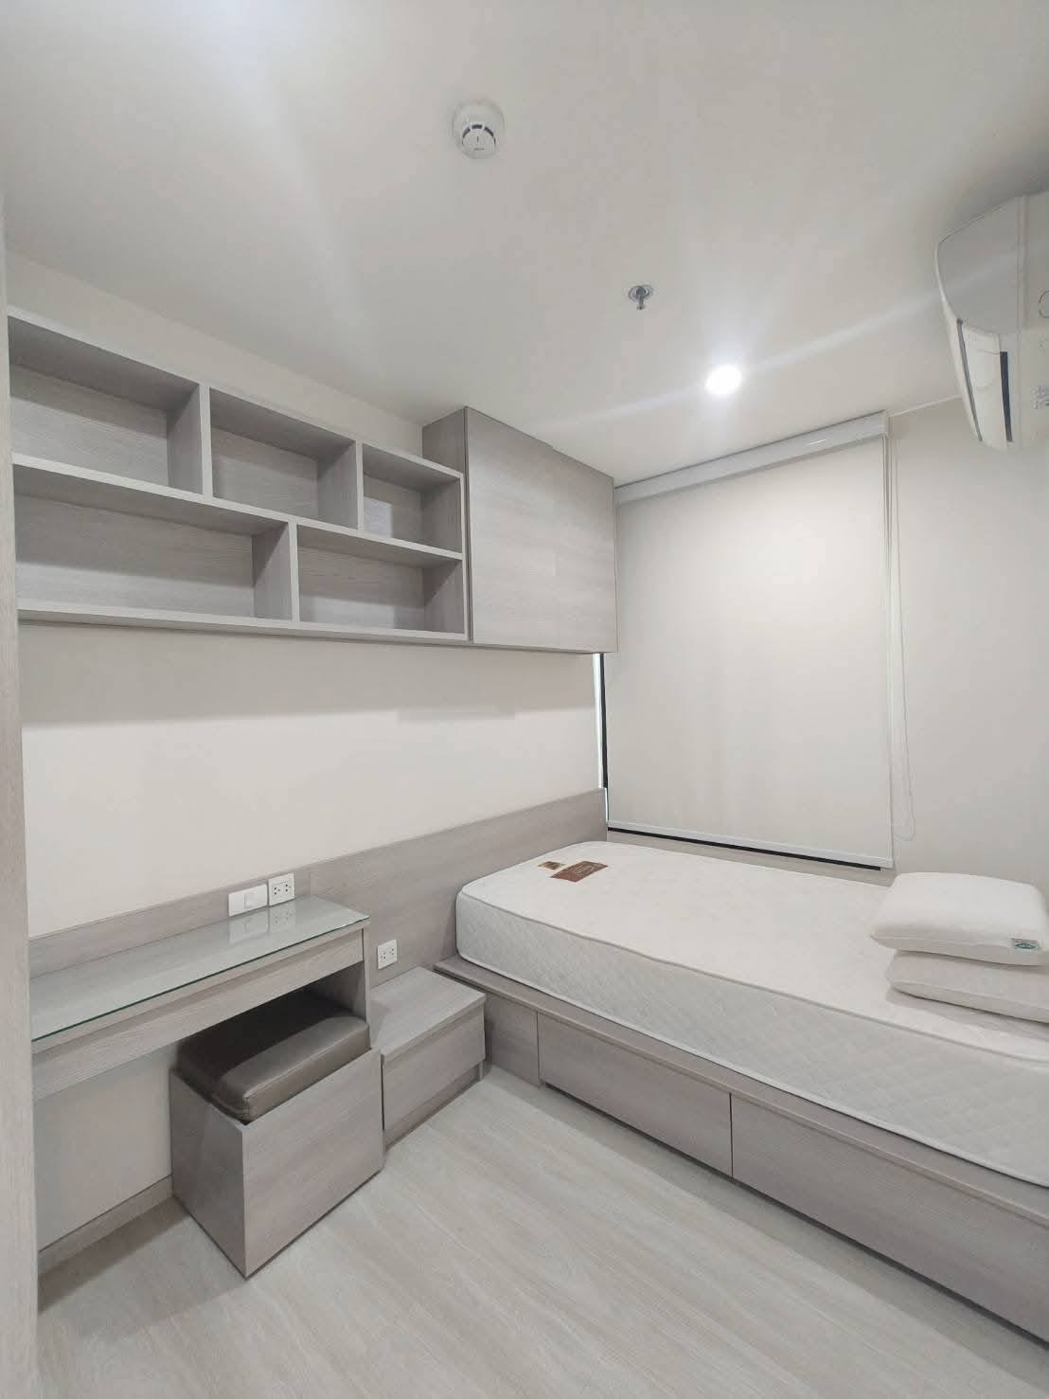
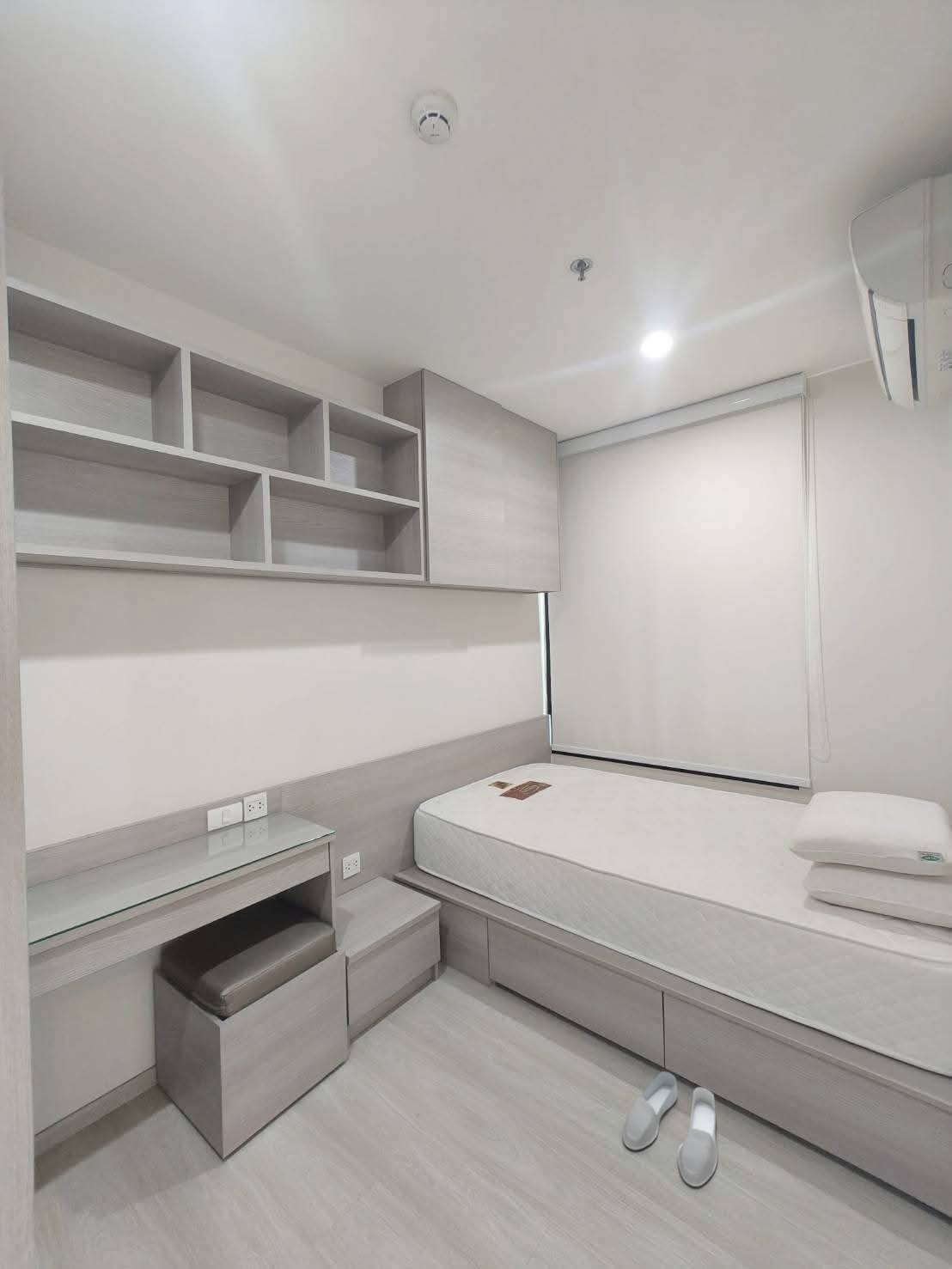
+ slippers (666, 1110)
